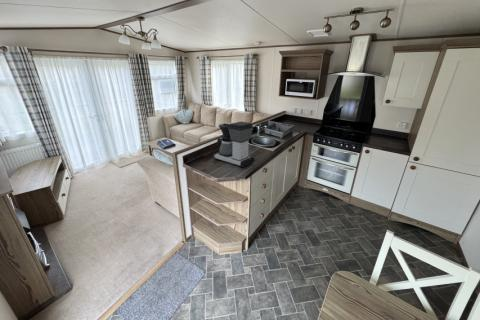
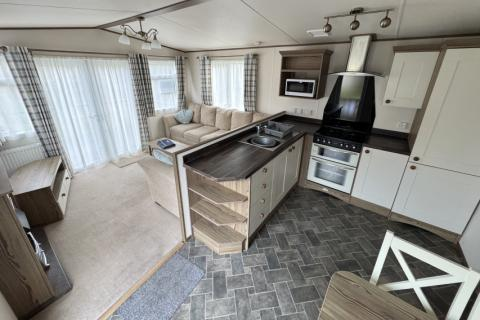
- coffee maker (232, 142)
